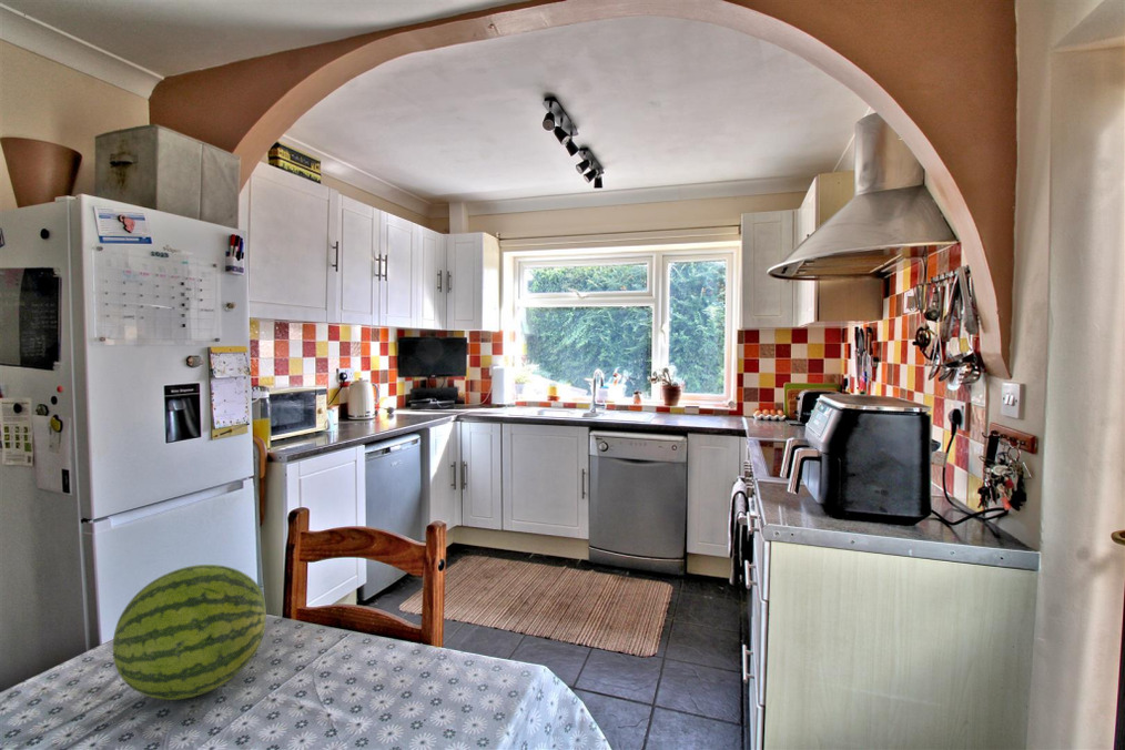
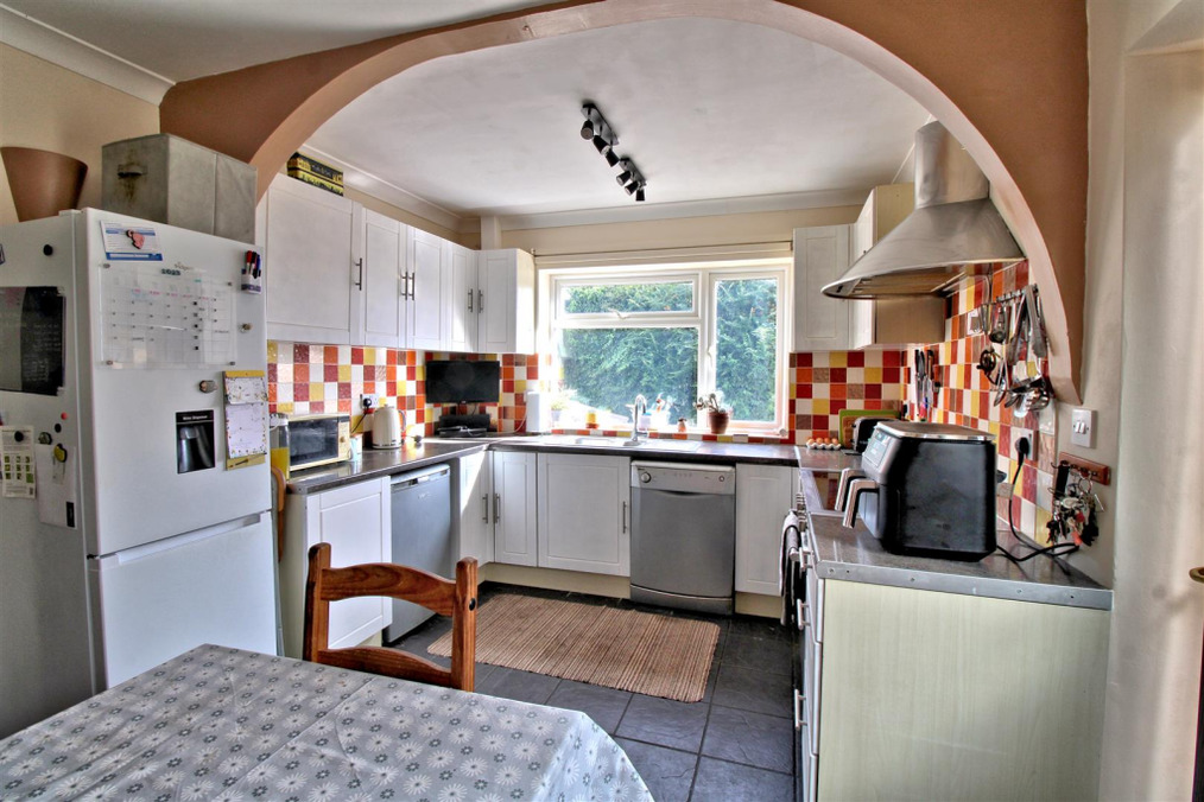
- fruit (195, 626)
